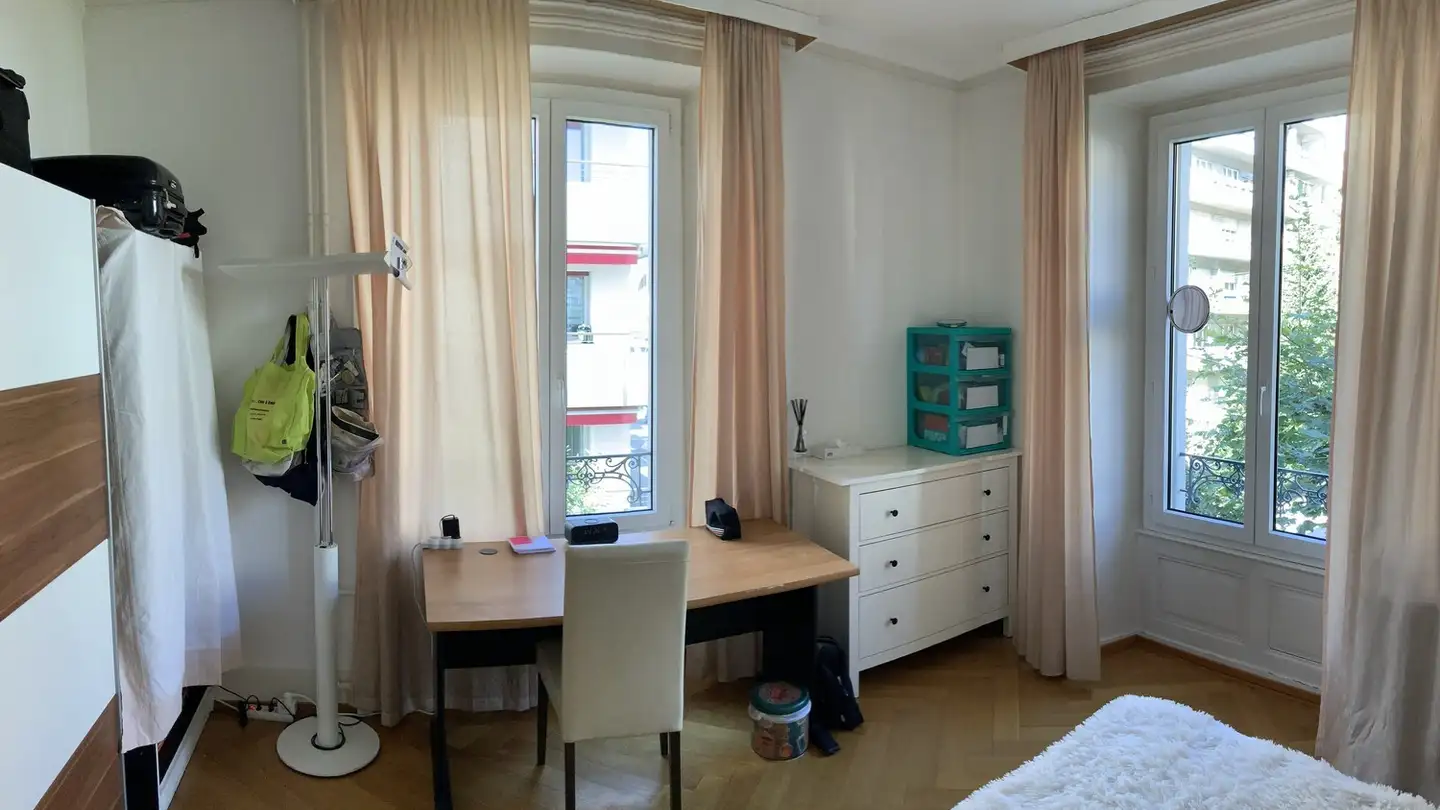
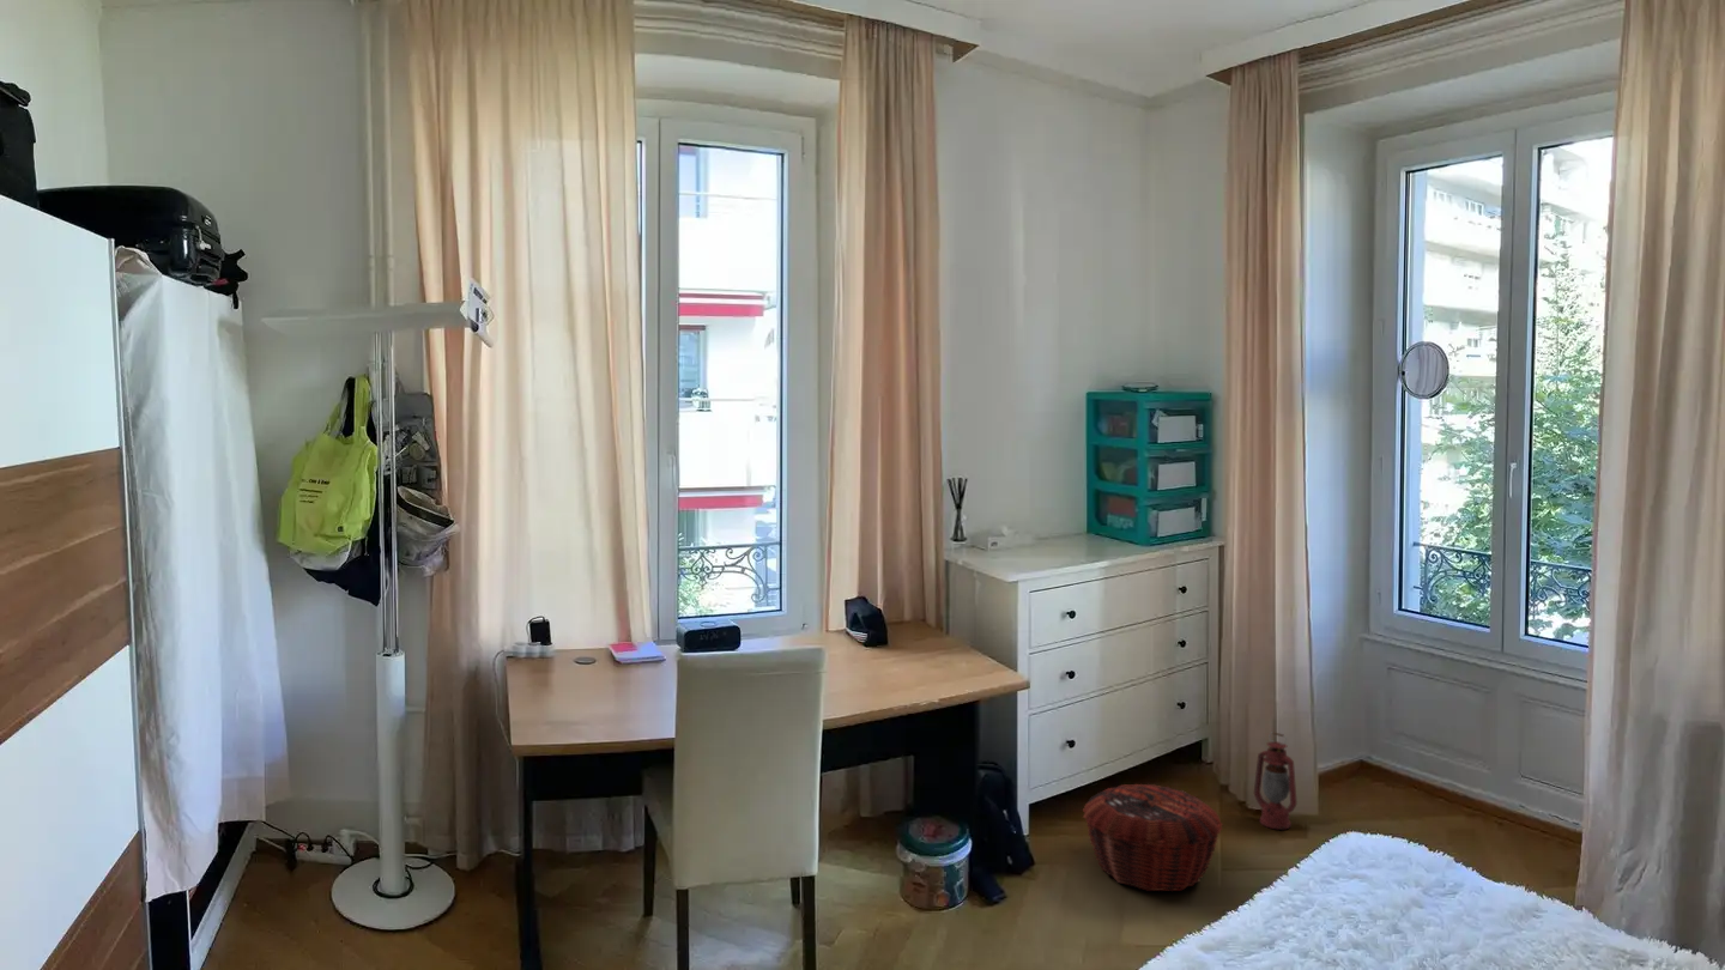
+ lantern (1276, 778)
+ woven basket (1150, 831)
